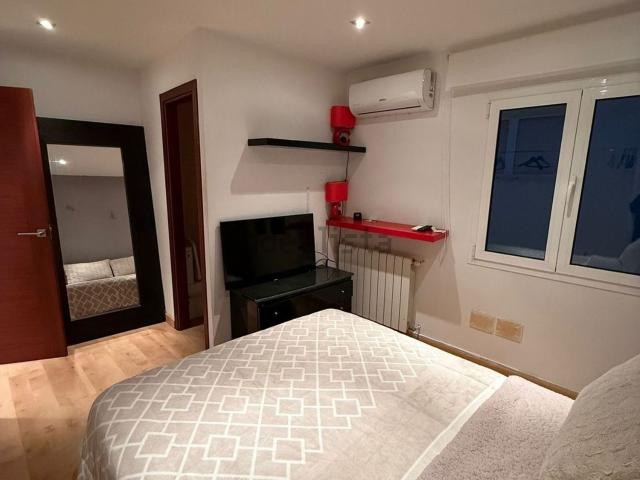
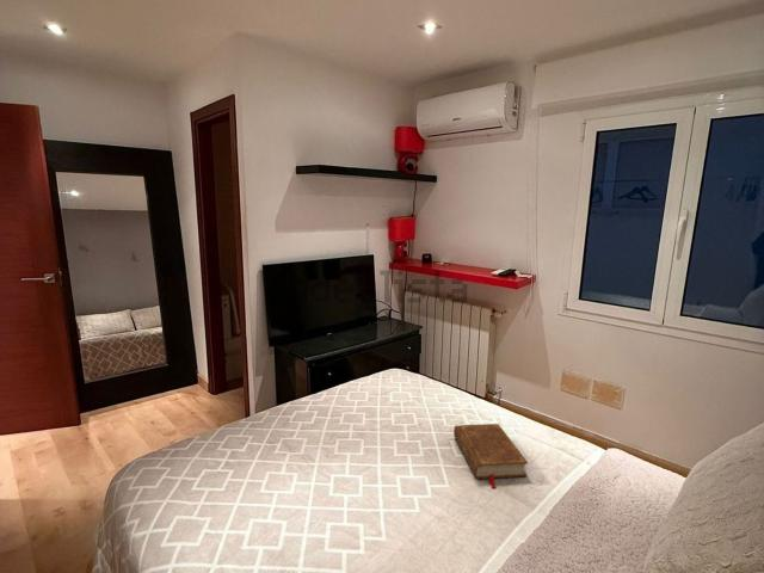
+ book (487, 449)
